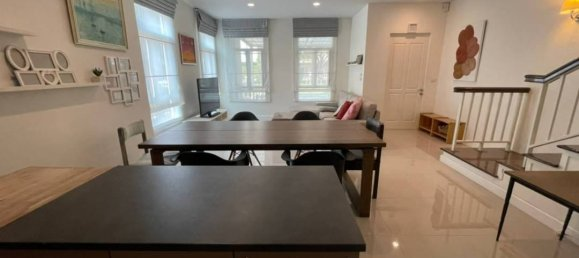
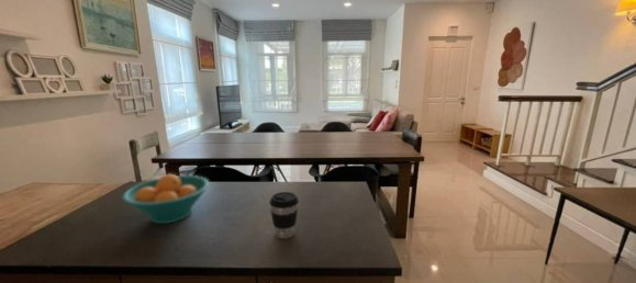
+ fruit bowl (169, 195)
+ coffee cup (284, 215)
